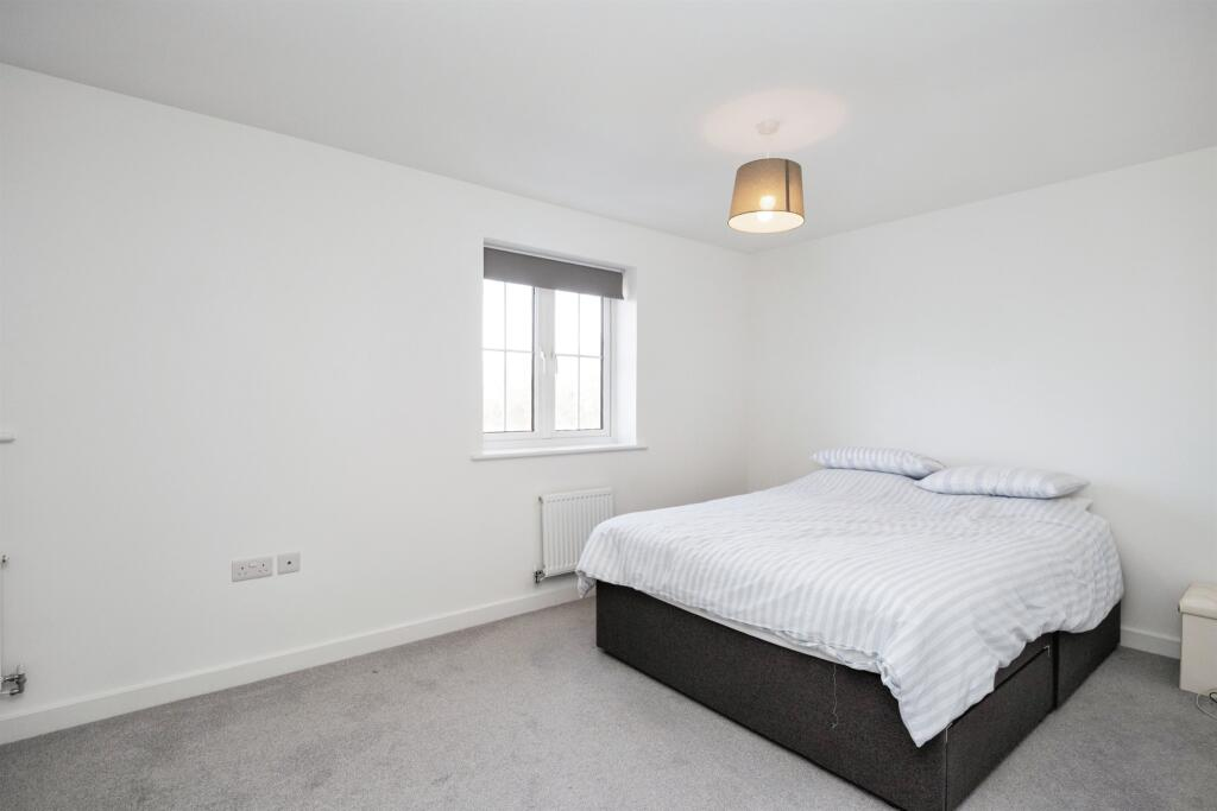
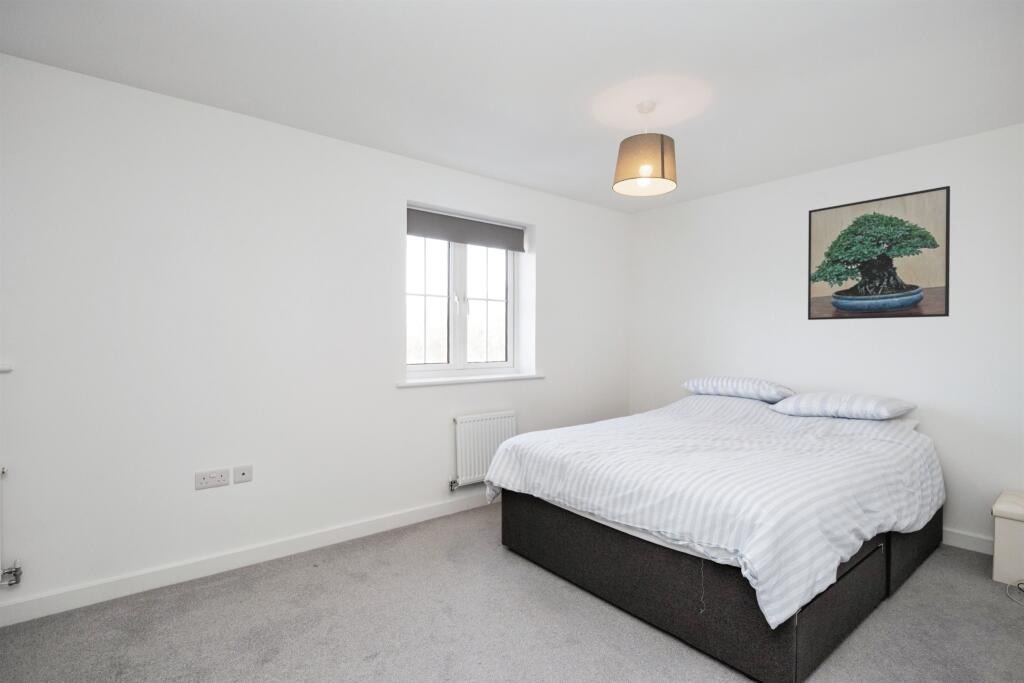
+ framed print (872, 258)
